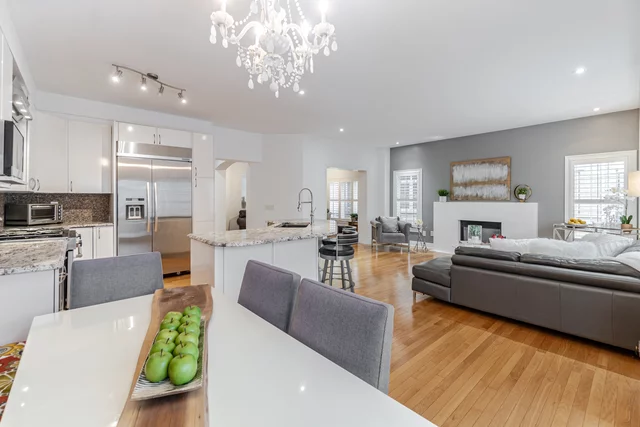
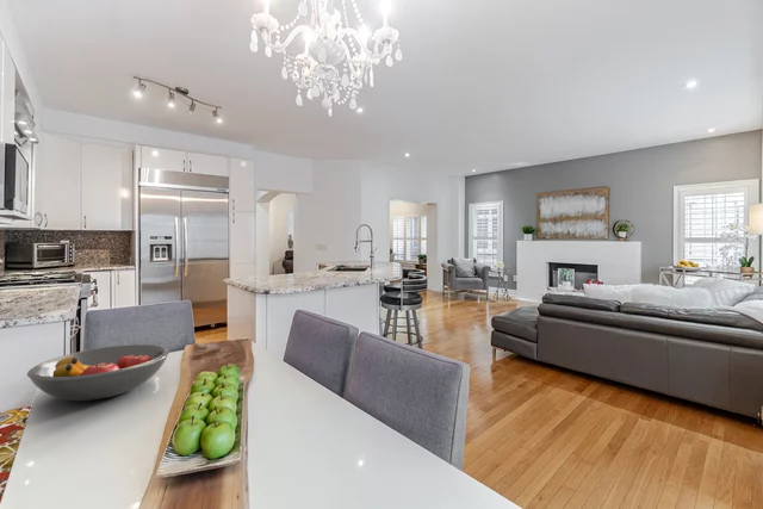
+ fruit bowl (105, 370)
